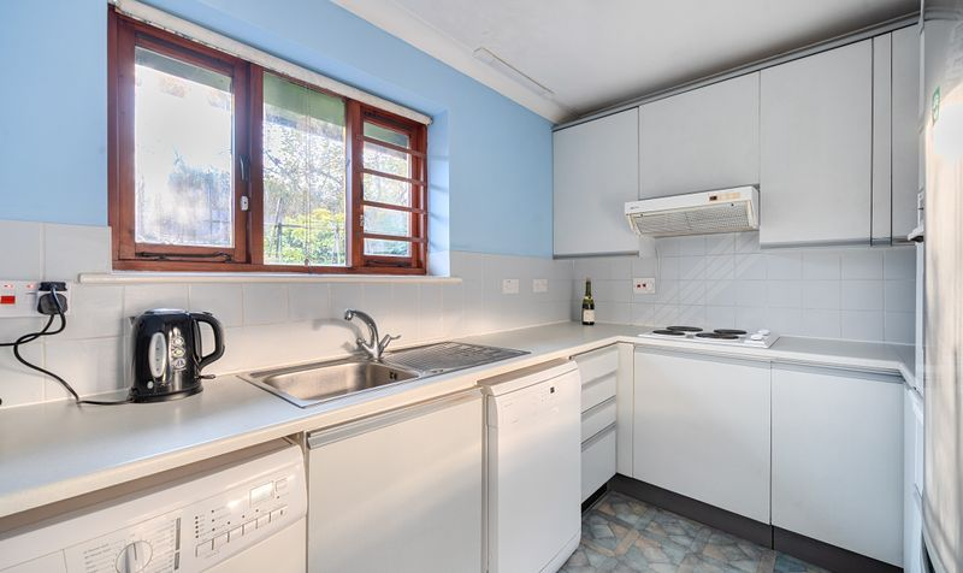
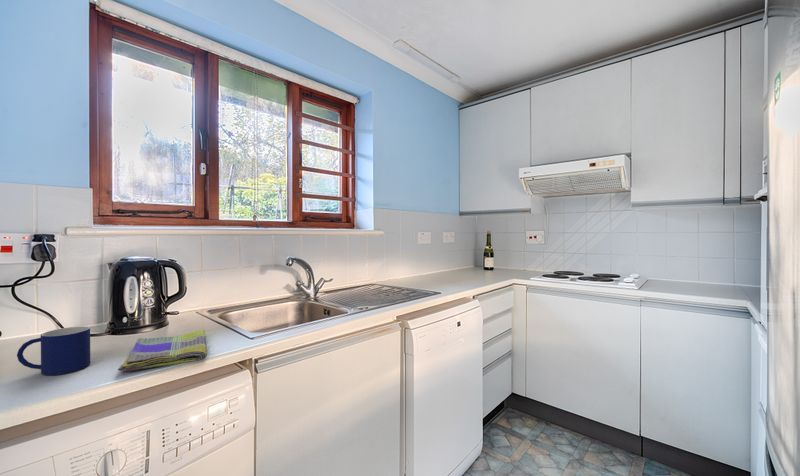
+ mug (55, 351)
+ dish towel (169, 347)
